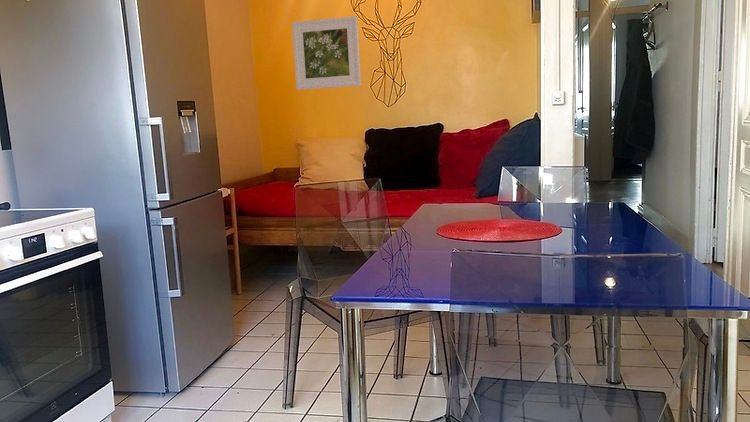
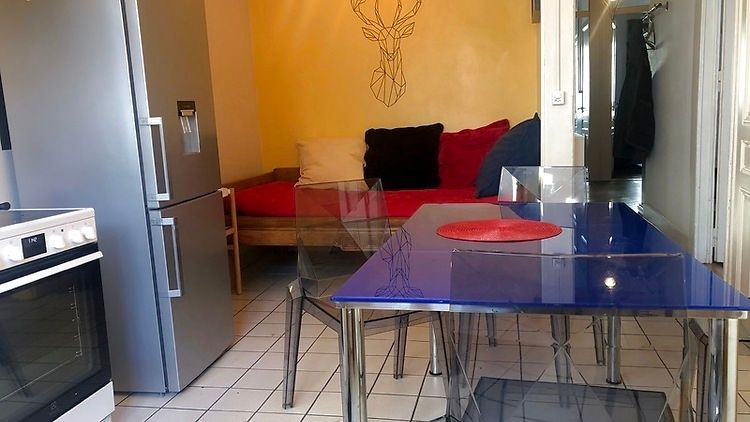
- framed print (326, 53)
